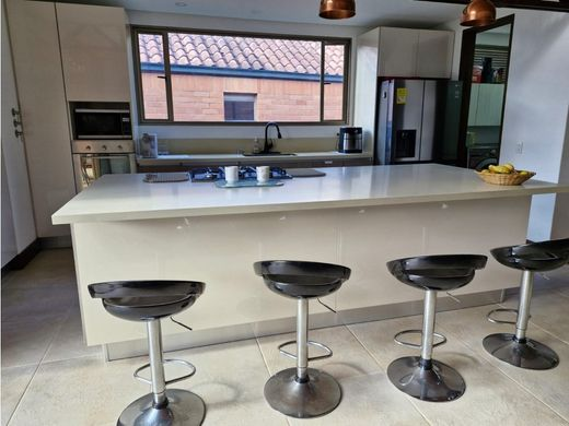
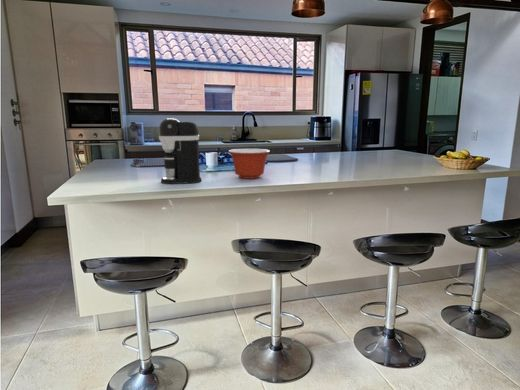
+ mixing bowl (249, 163)
+ coffee maker (179, 150)
